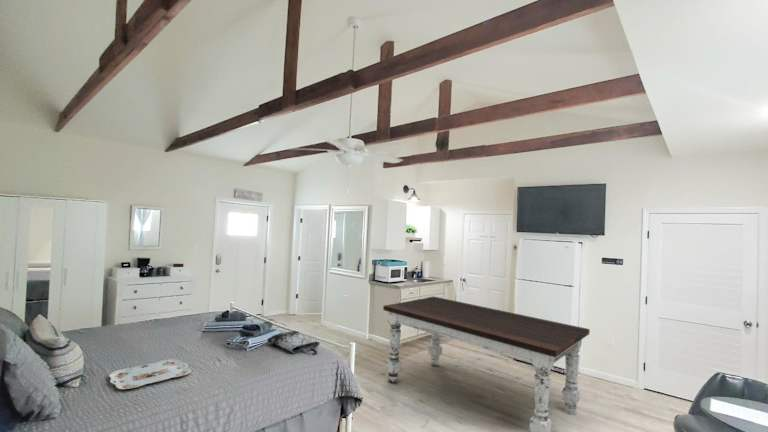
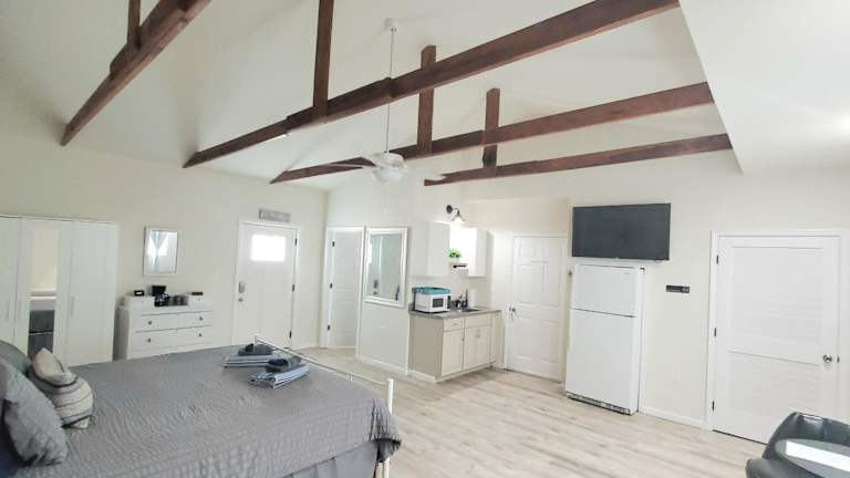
- serving tray (151, 373)
- dining table (480, 347)
- tote bag (297, 342)
